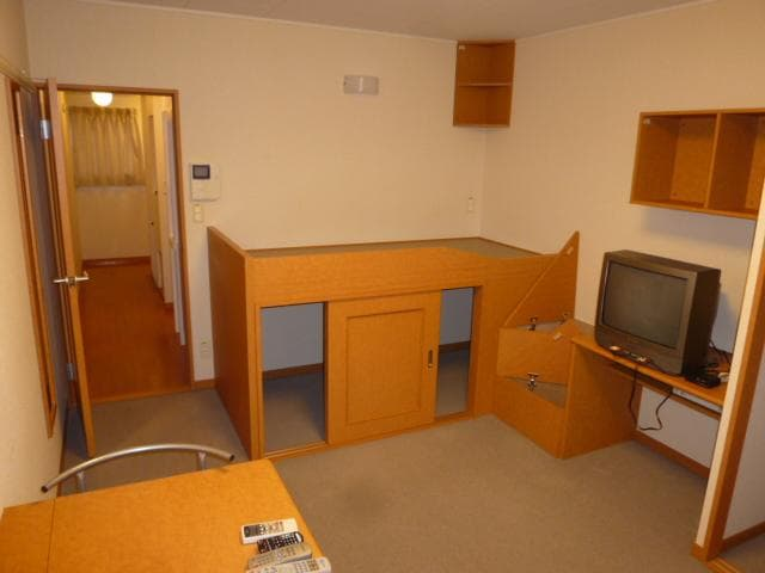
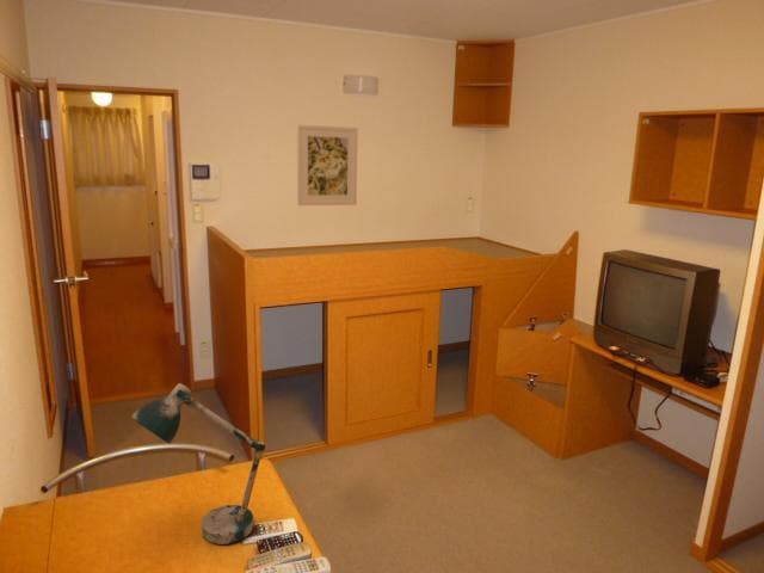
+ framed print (327, 166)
+ desk lamp (171, 442)
